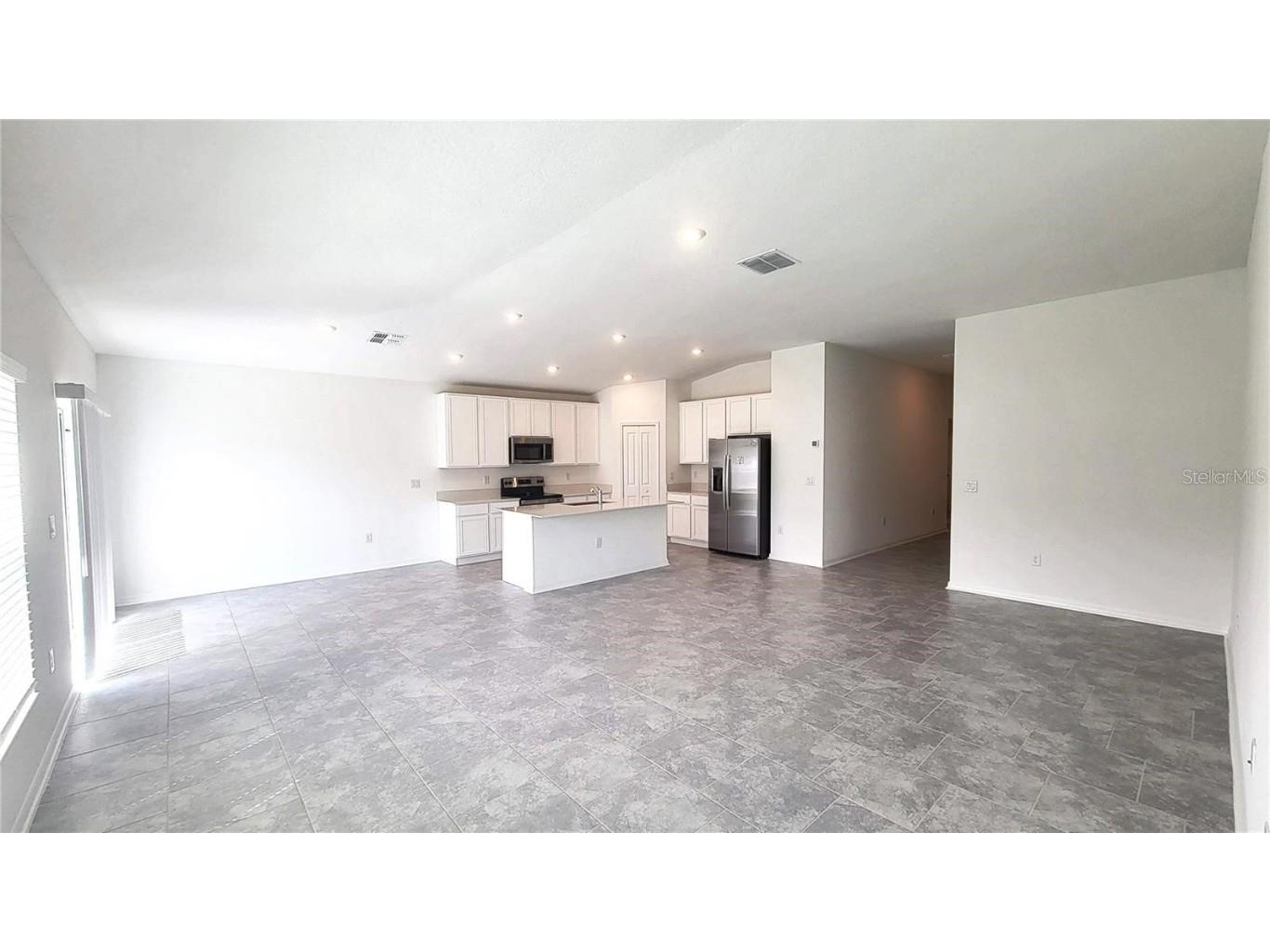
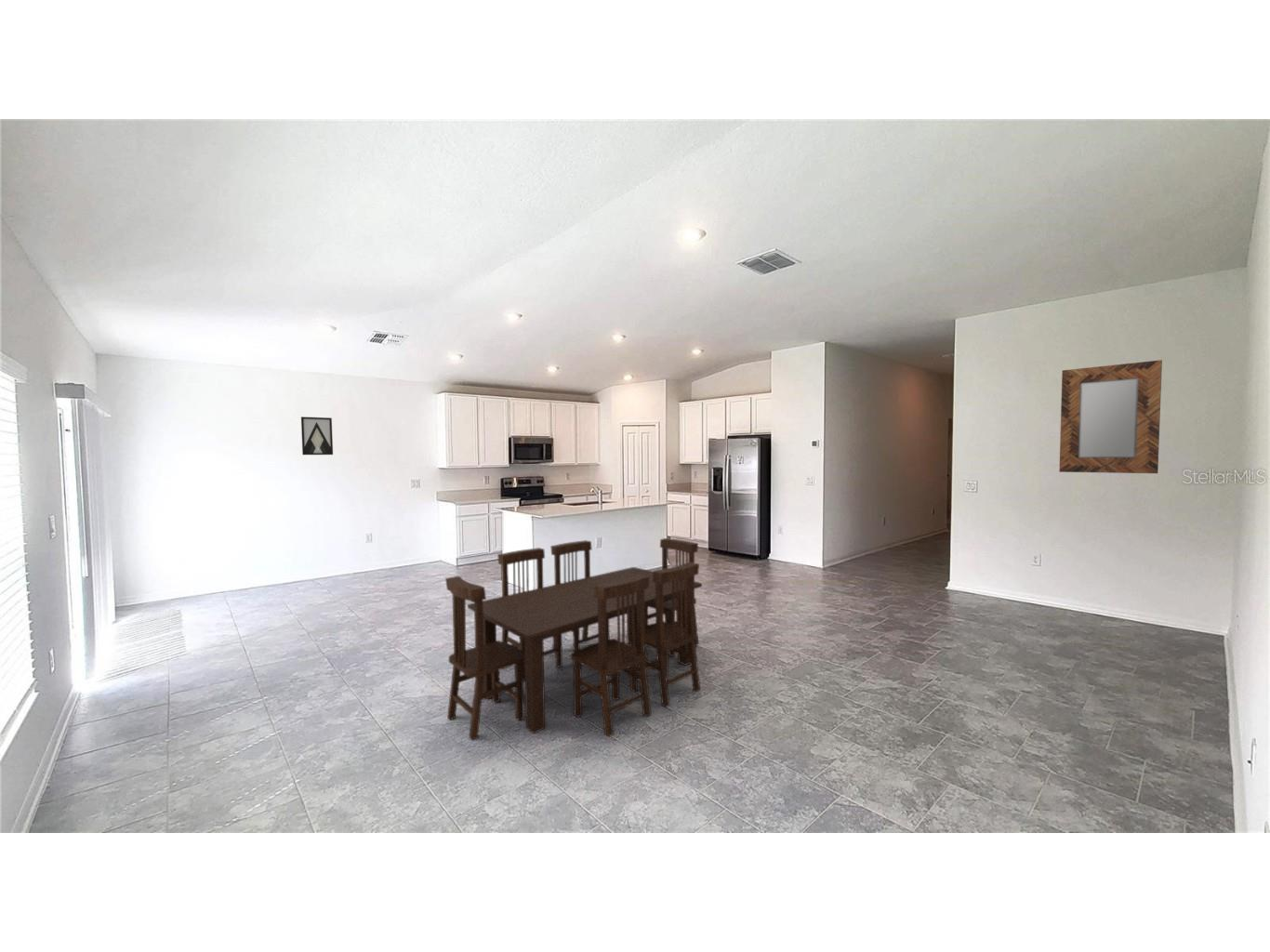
+ home mirror (1107, 419)
+ dining set (594, 618)
+ wall art (317, 436)
